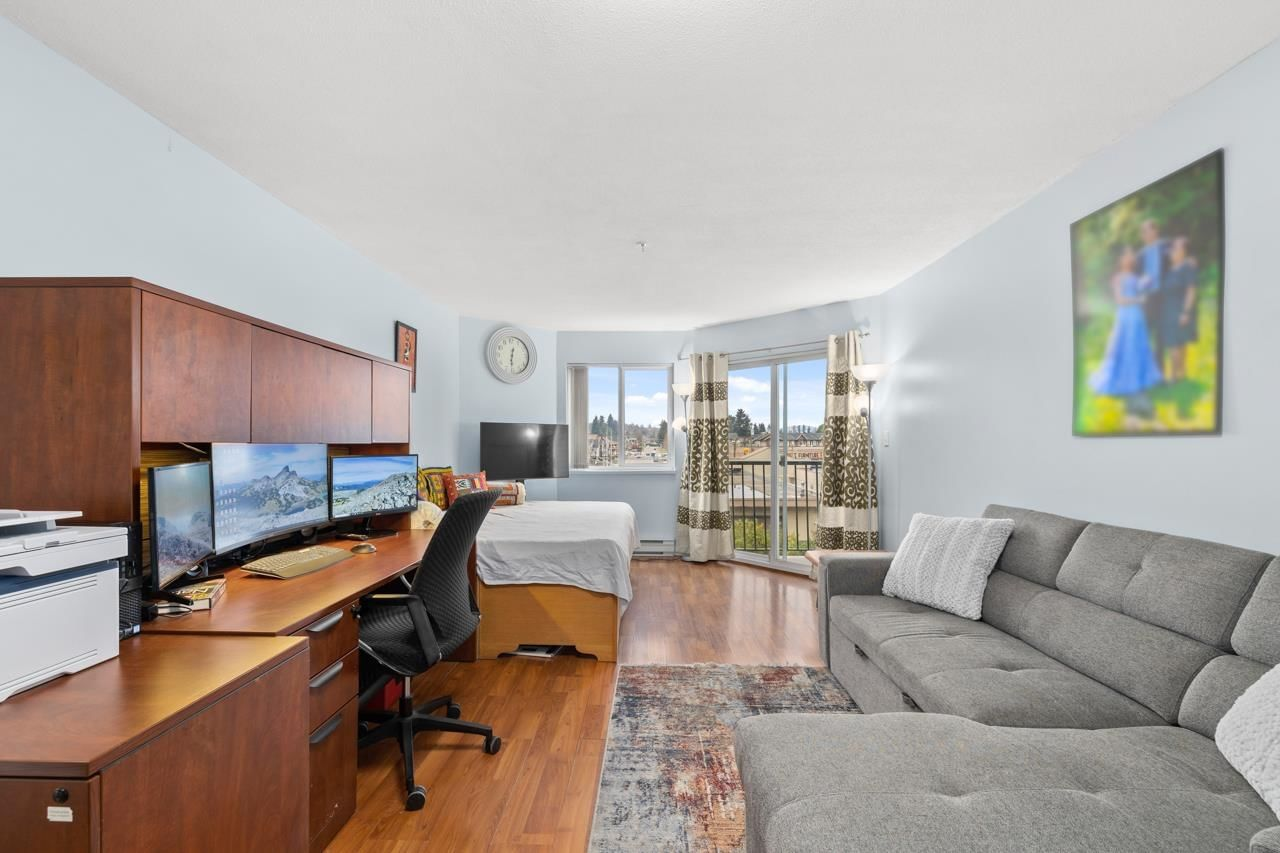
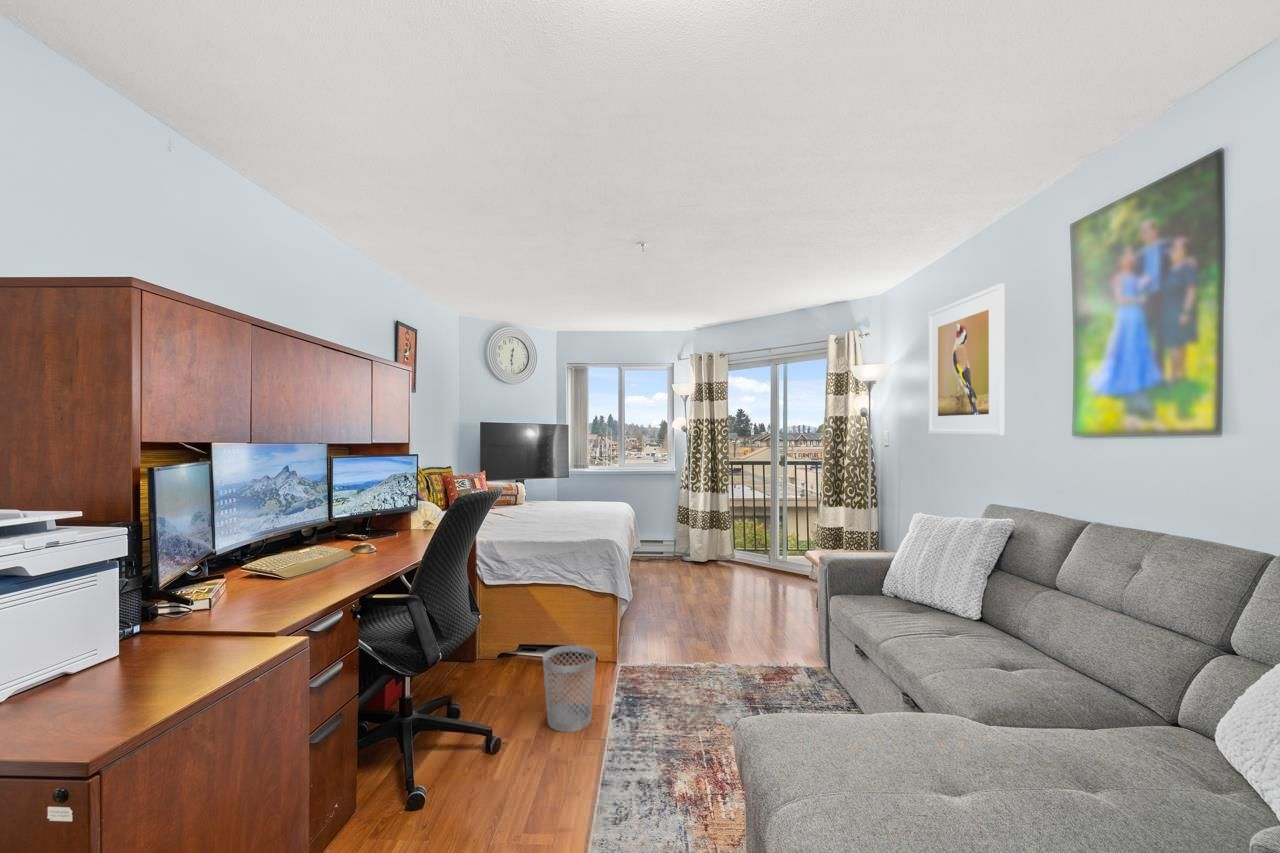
+ wastebasket (569, 688)
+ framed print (962, 367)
